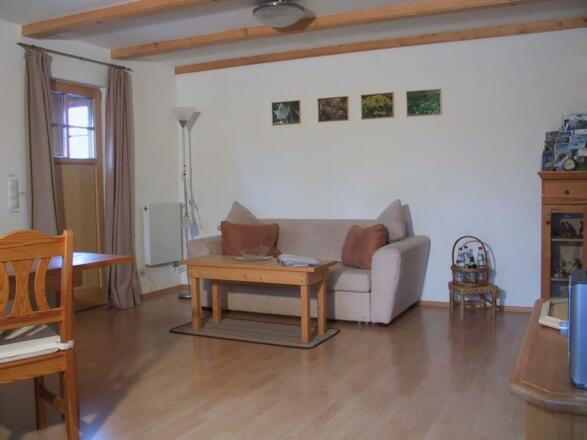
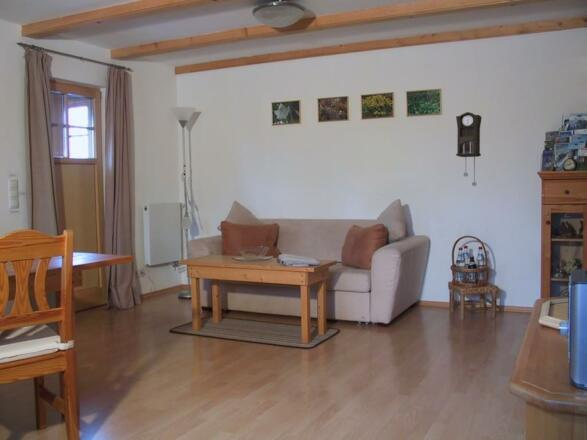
+ pendulum clock (468, 149)
